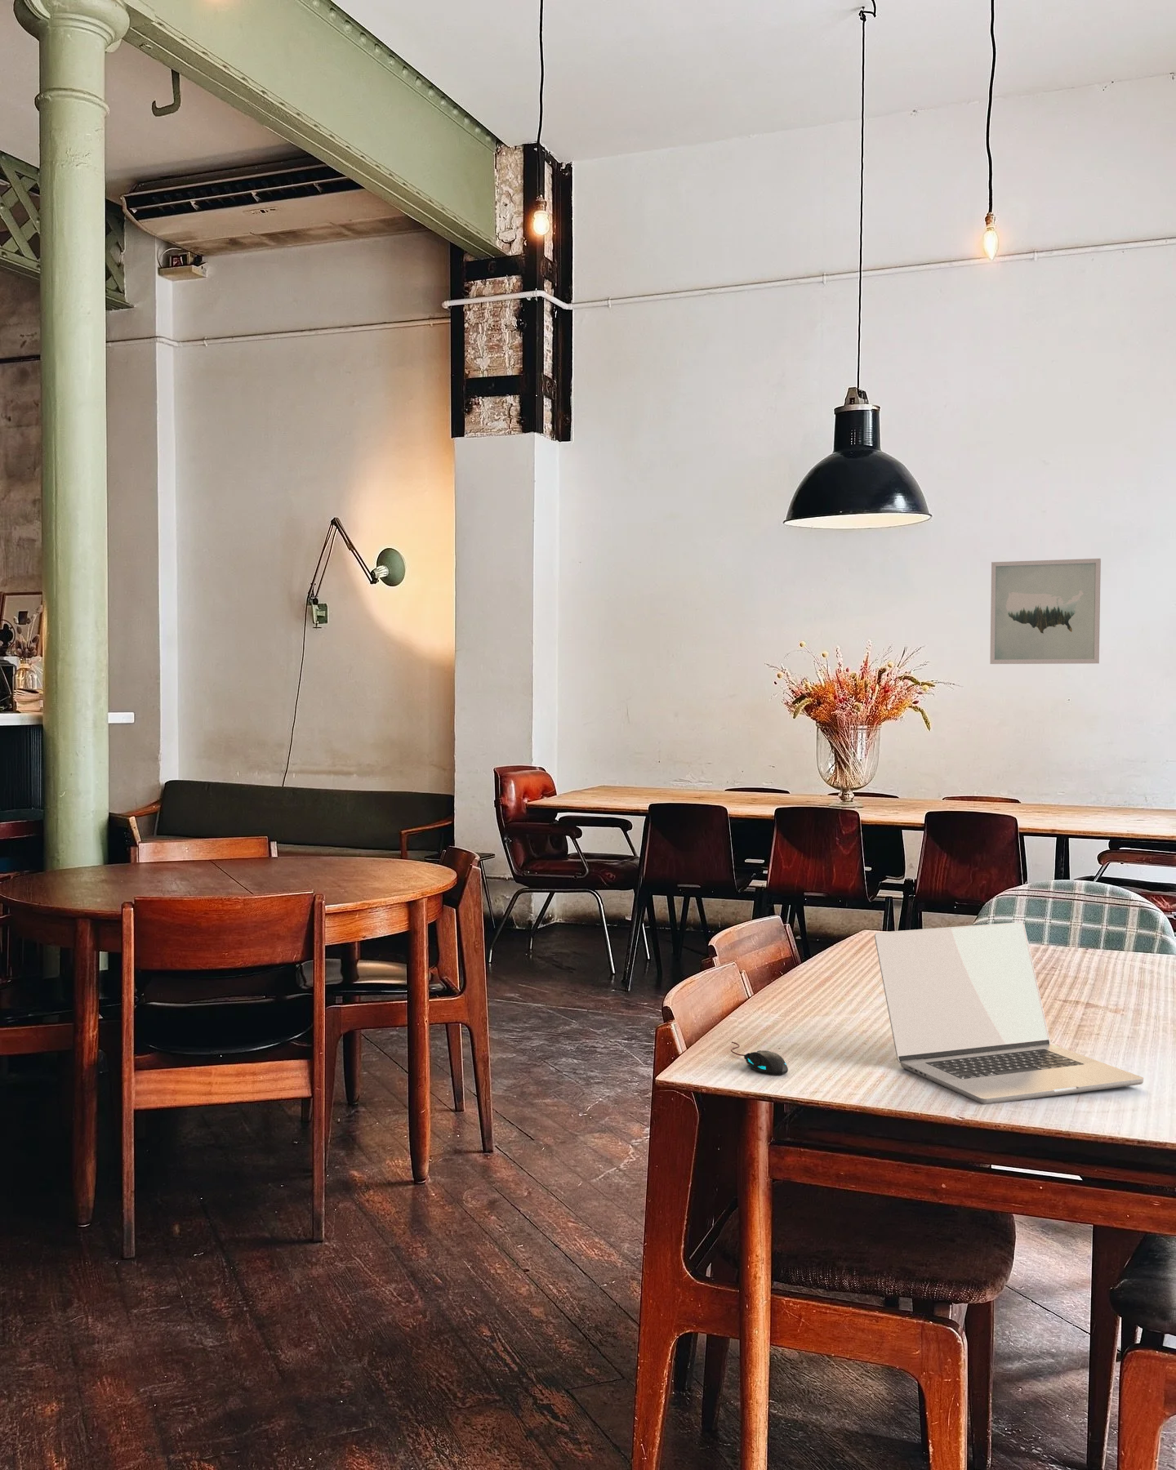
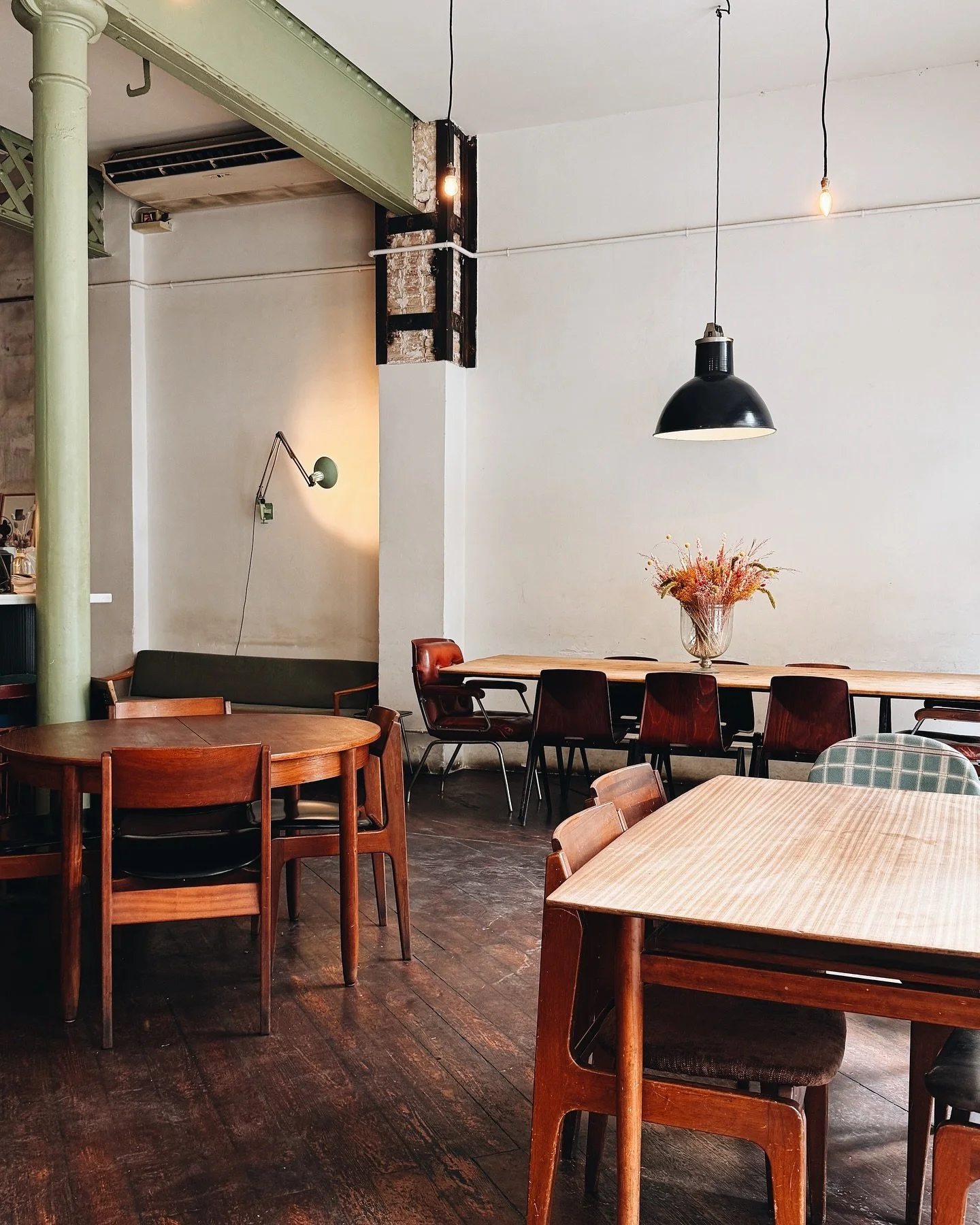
- wall art (1044, 612)
- laptop (1003, 1006)
- mouse (757, 1051)
